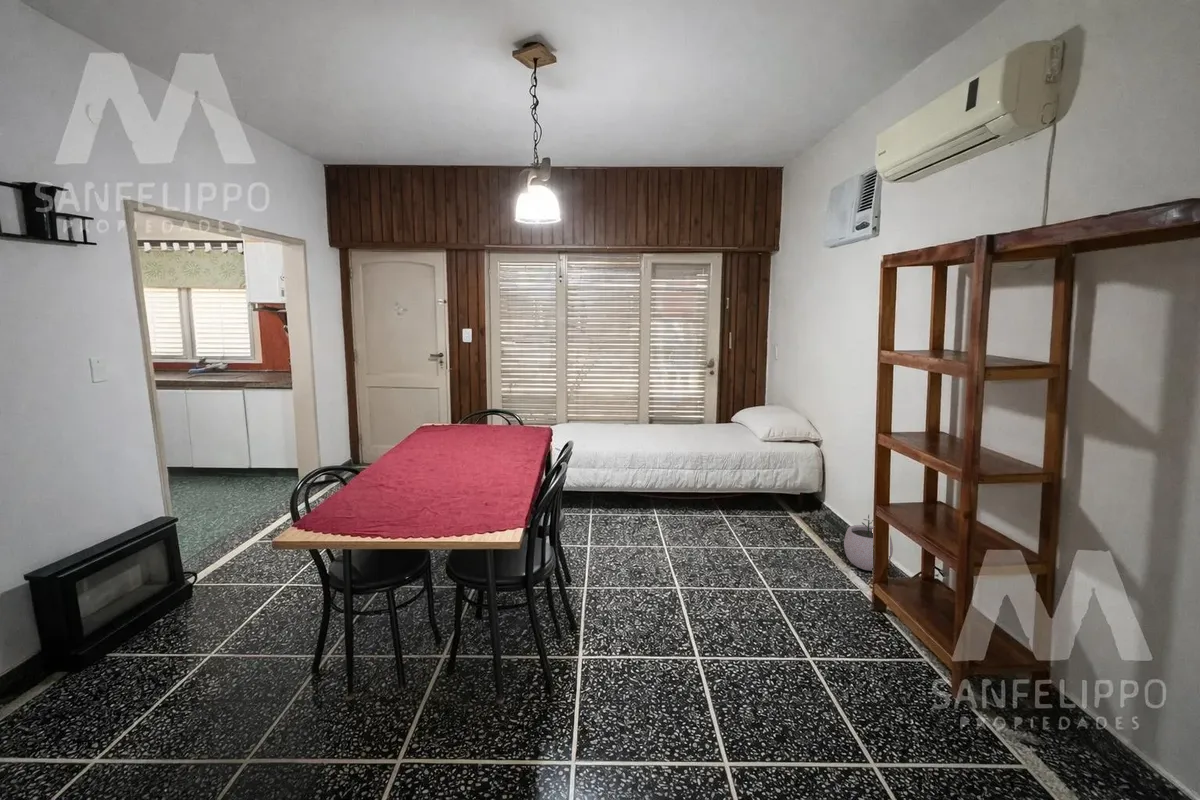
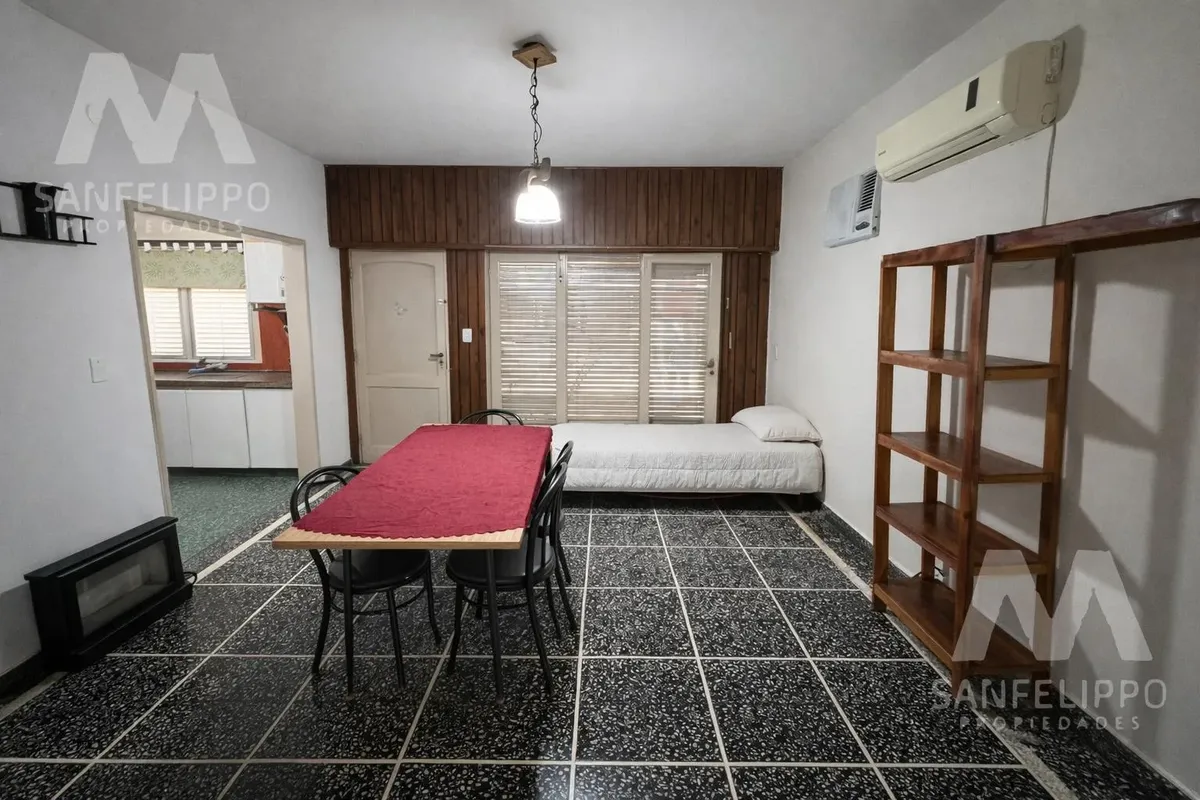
- plant pot (868, 541)
